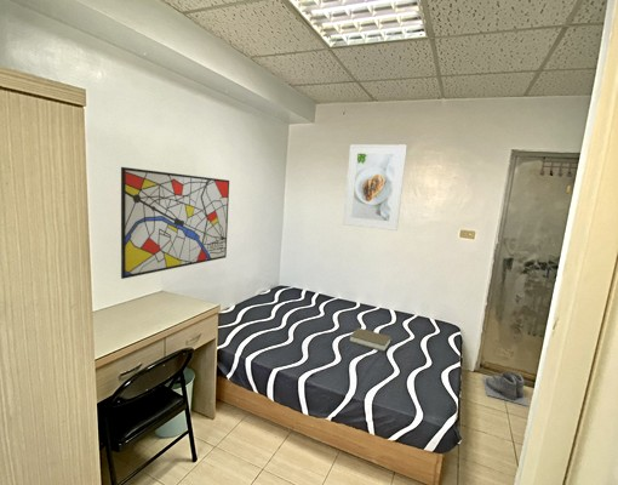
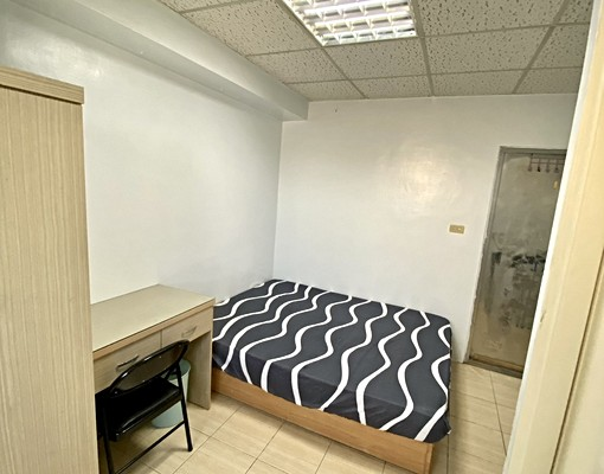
- boots (505, 380)
- wall art (184, 221)
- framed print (373, 187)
- book (370, 338)
